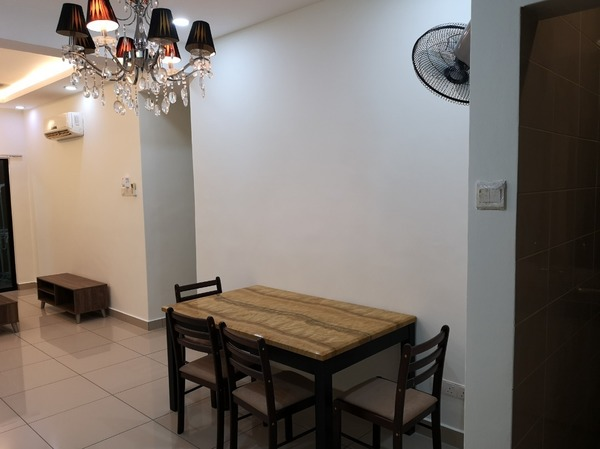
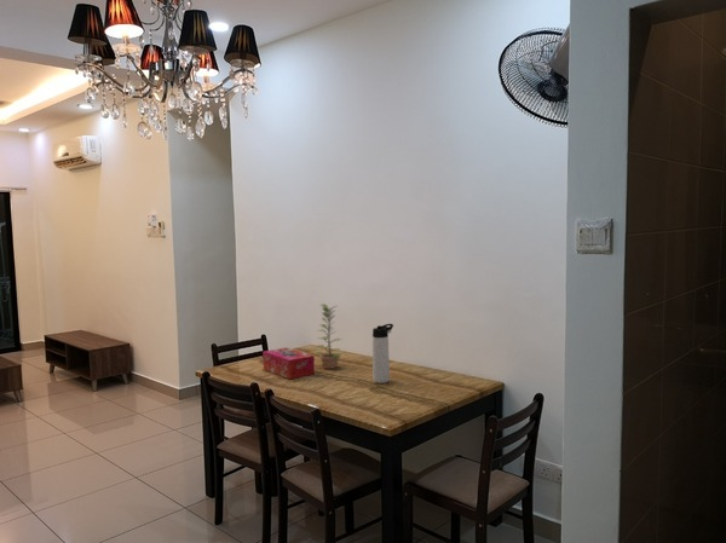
+ thermos bottle (384, 352)
+ tissue box (288, 362)
+ plant (327, 335)
